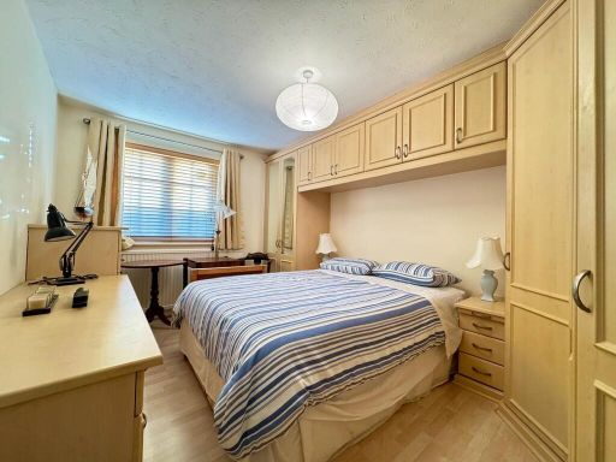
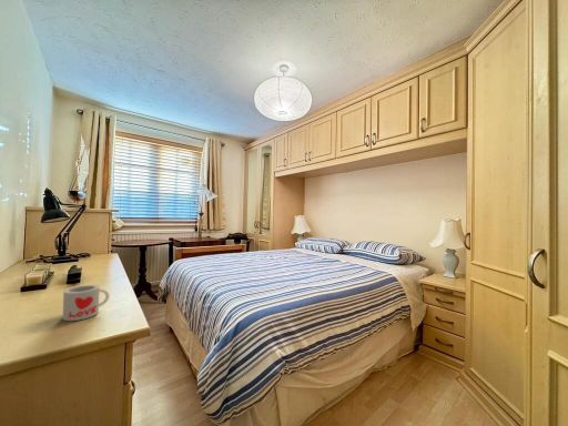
+ mug (87, 301)
